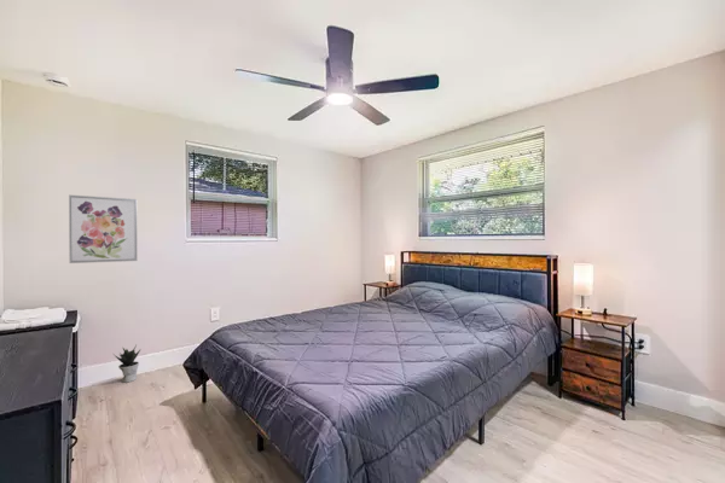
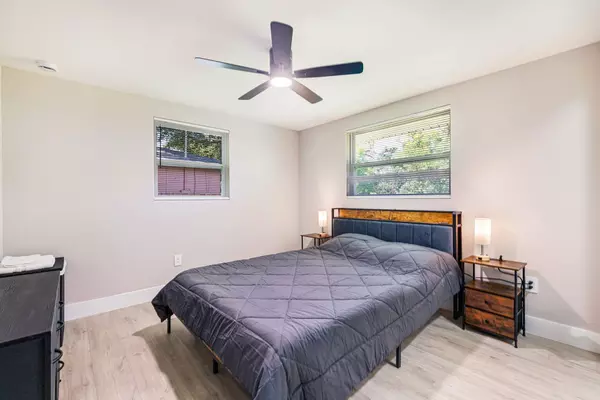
- wall art (104, 229)
- potted plant (127, 362)
